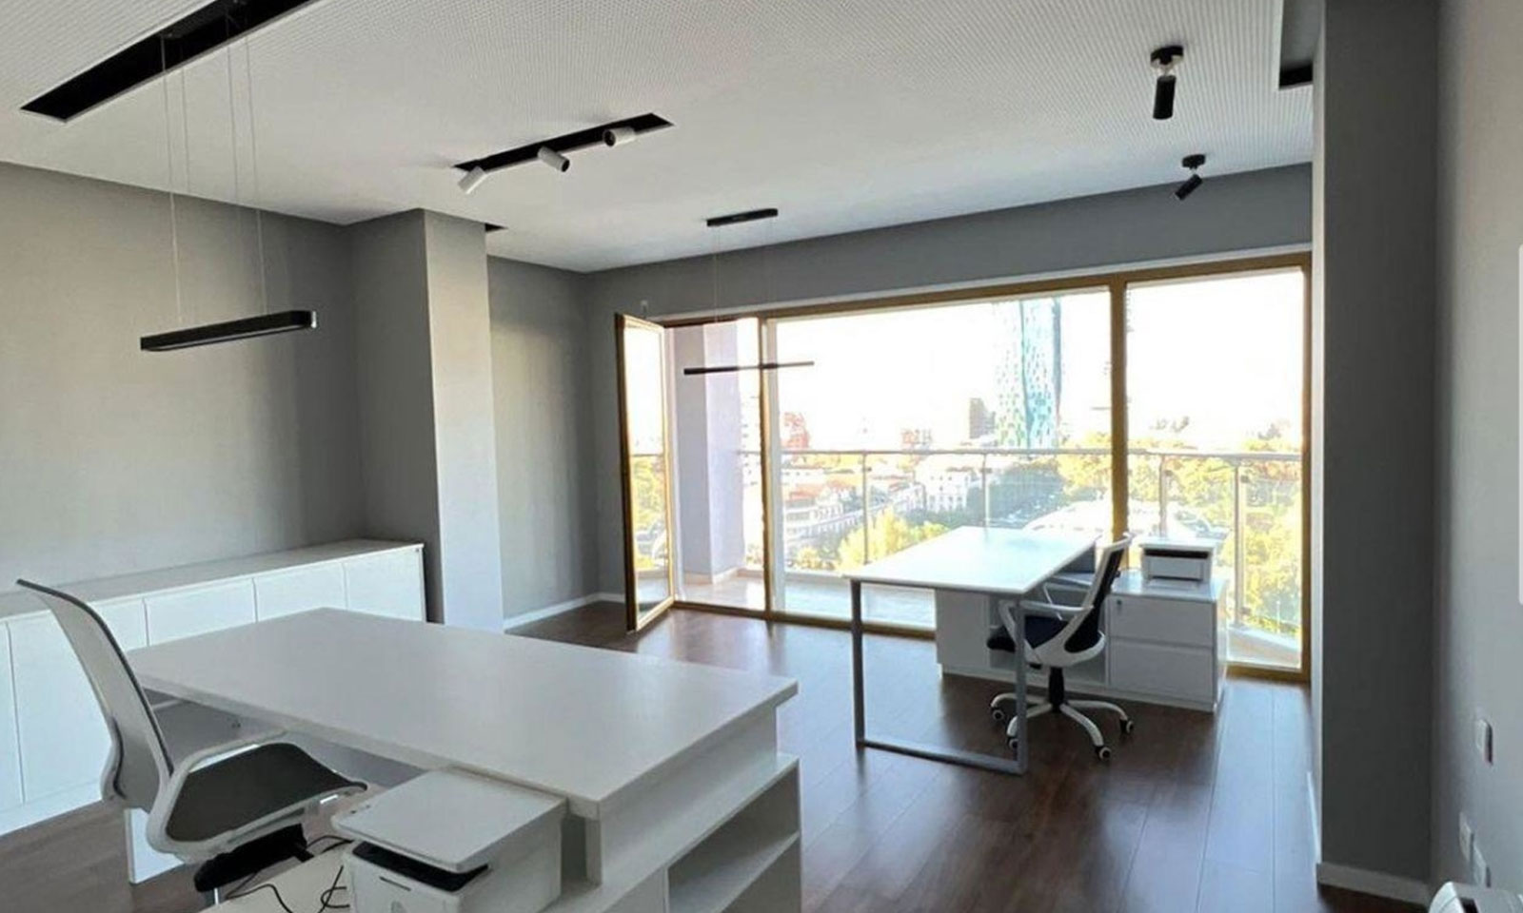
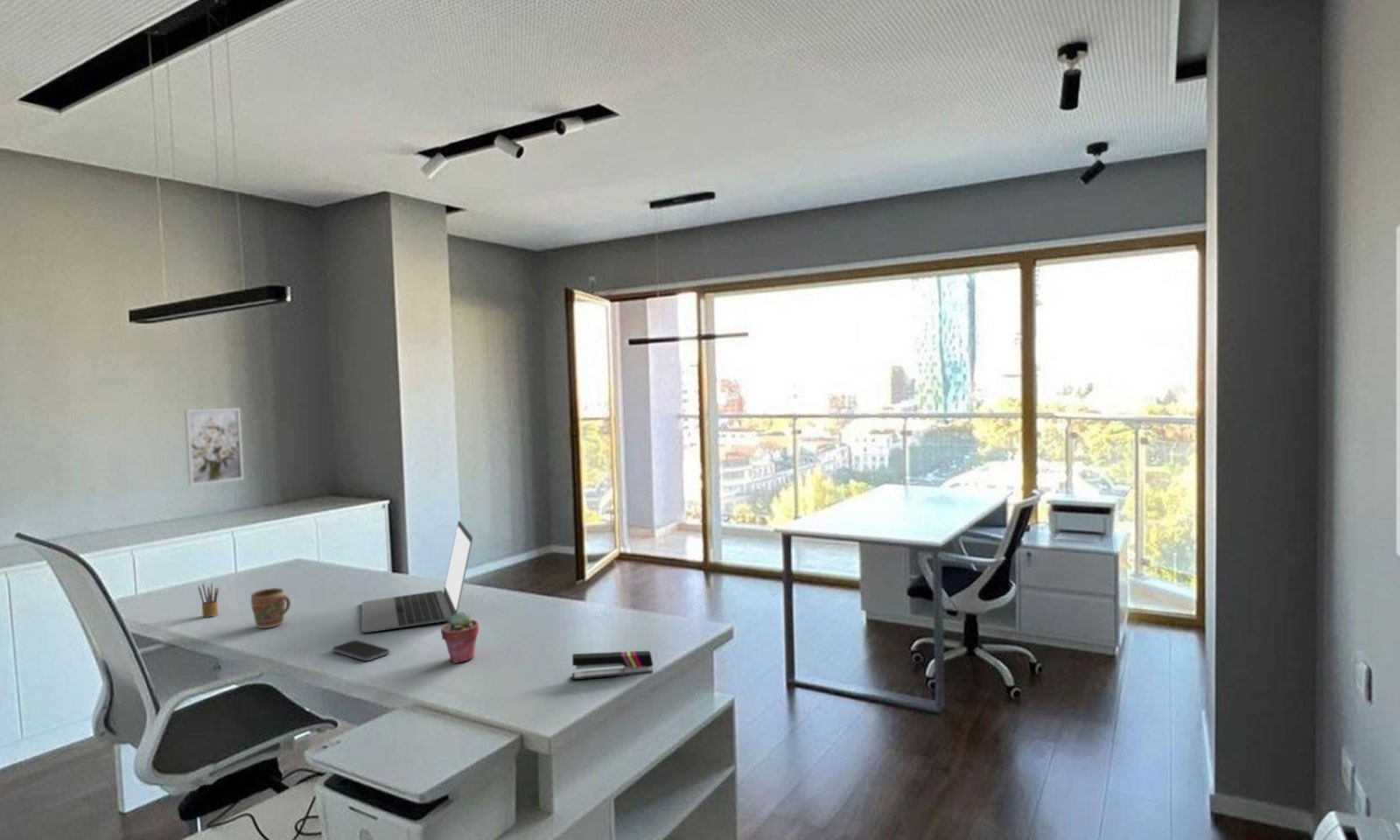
+ potted succulent (460, 634)
+ mug (270, 608)
+ smartphone (360, 650)
+ stapler (612, 663)
+ laptop (416, 593)
+ wall art (214, 445)
+ pencil box (208, 598)
